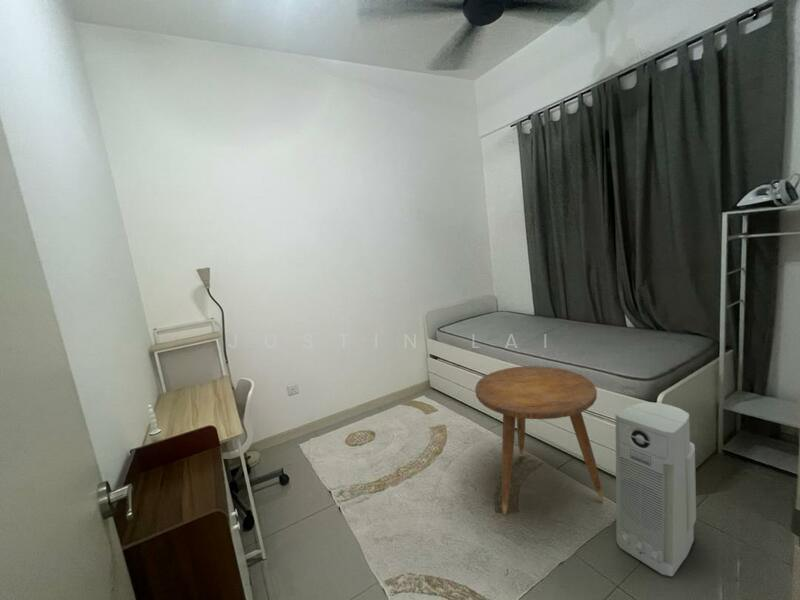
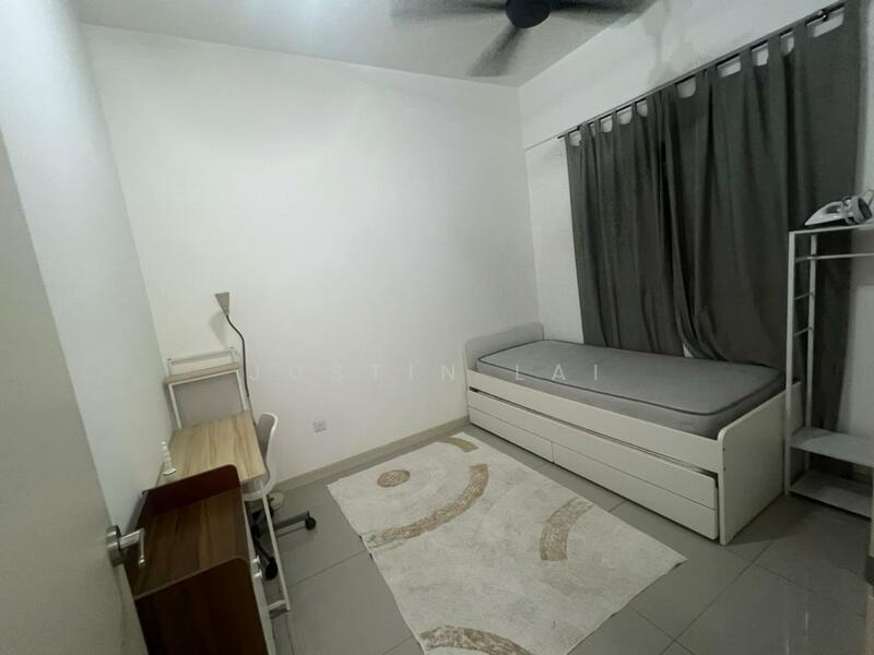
- side table (524, 438)
- air purifier (656, 478)
